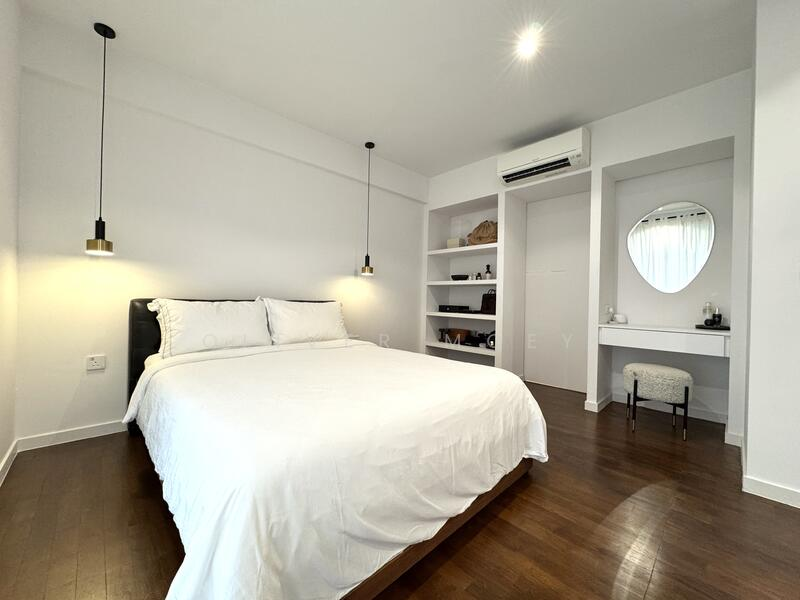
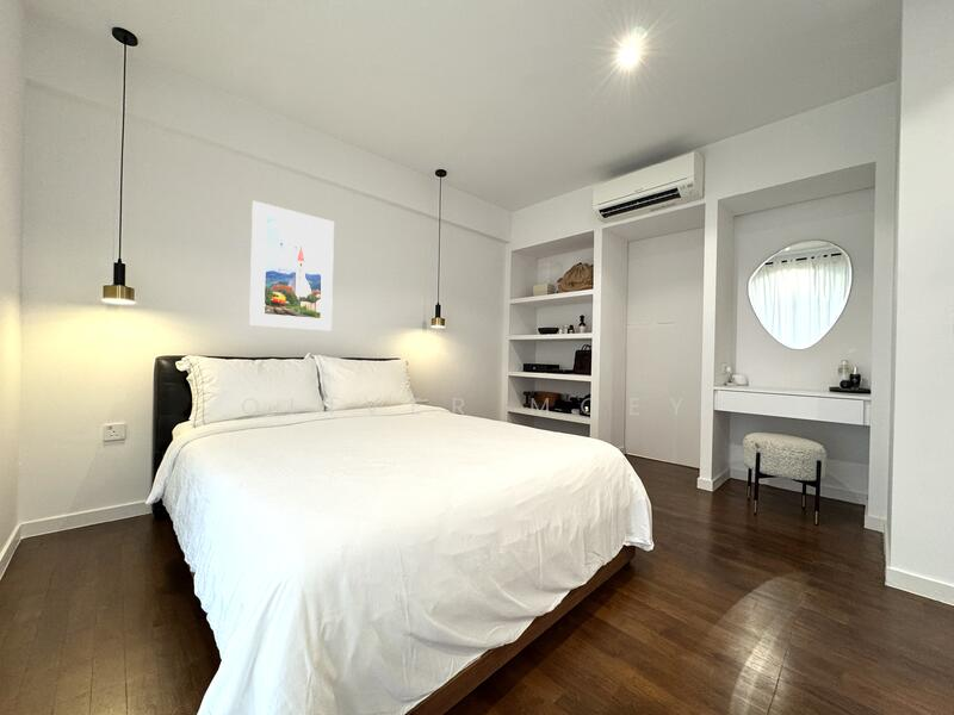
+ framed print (293, 269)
